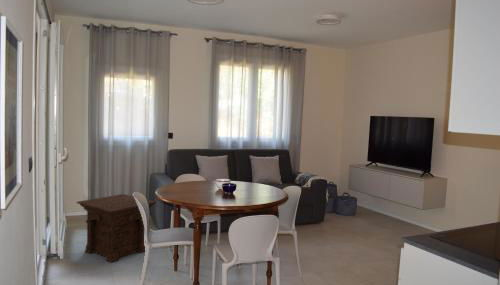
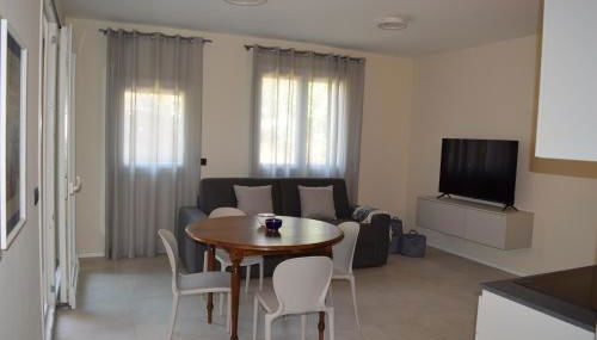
- side table (116, 226)
